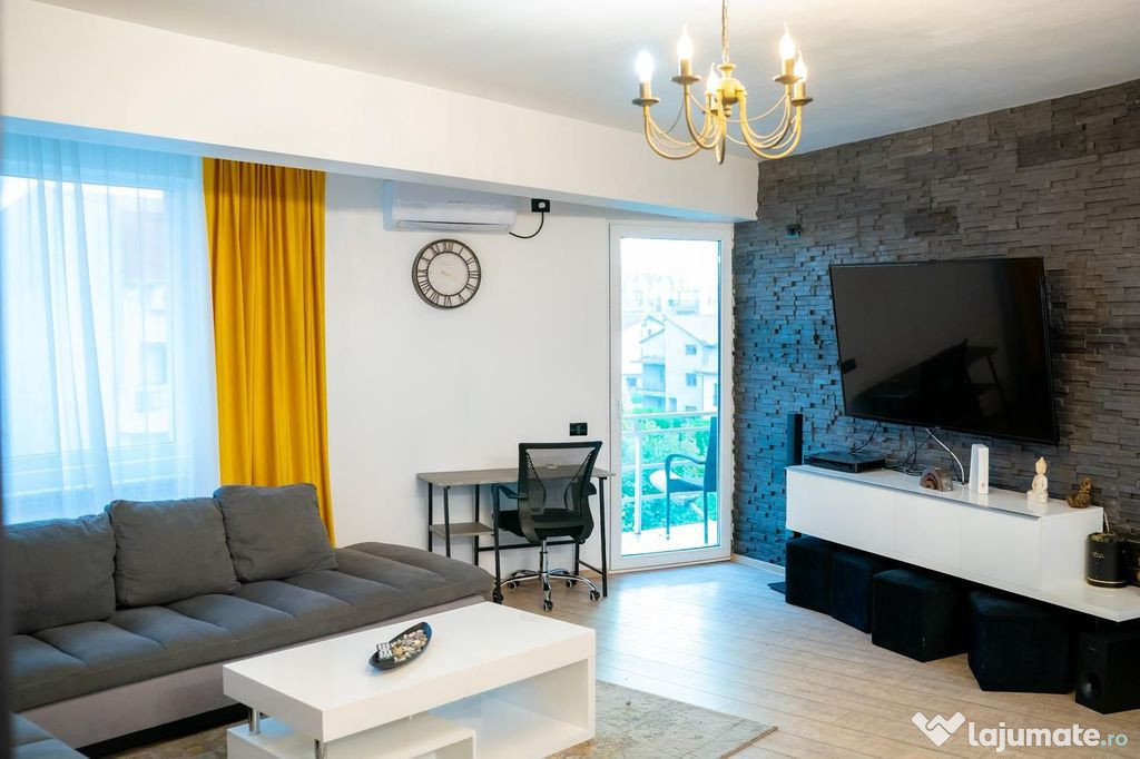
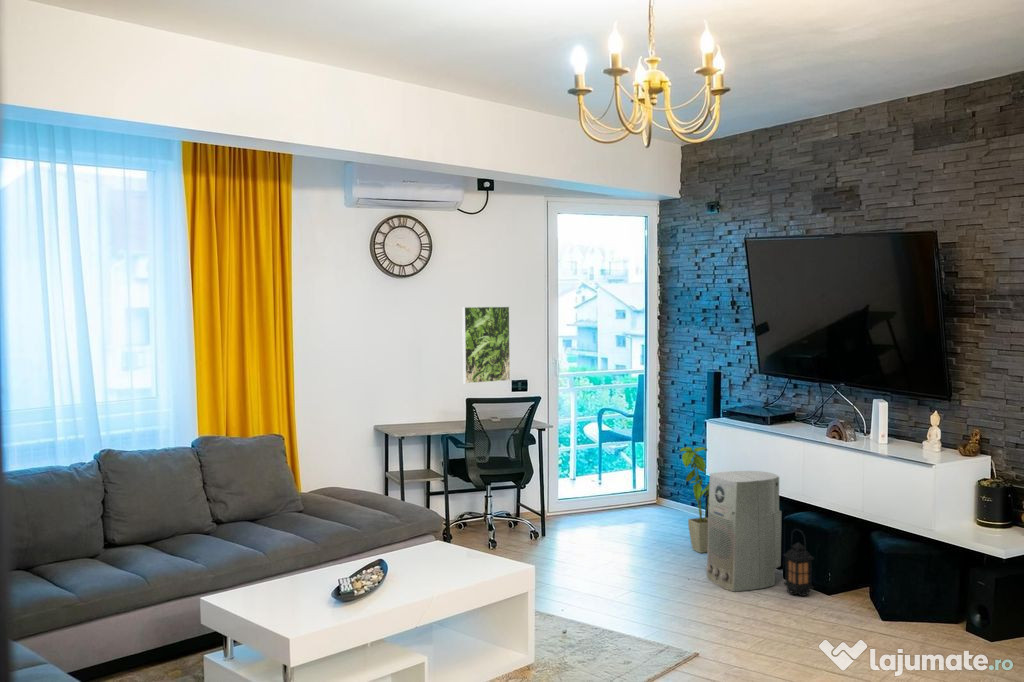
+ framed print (486, 344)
+ air purifier (744, 528)
+ house plant (700, 500)
+ lantern (798, 561)
